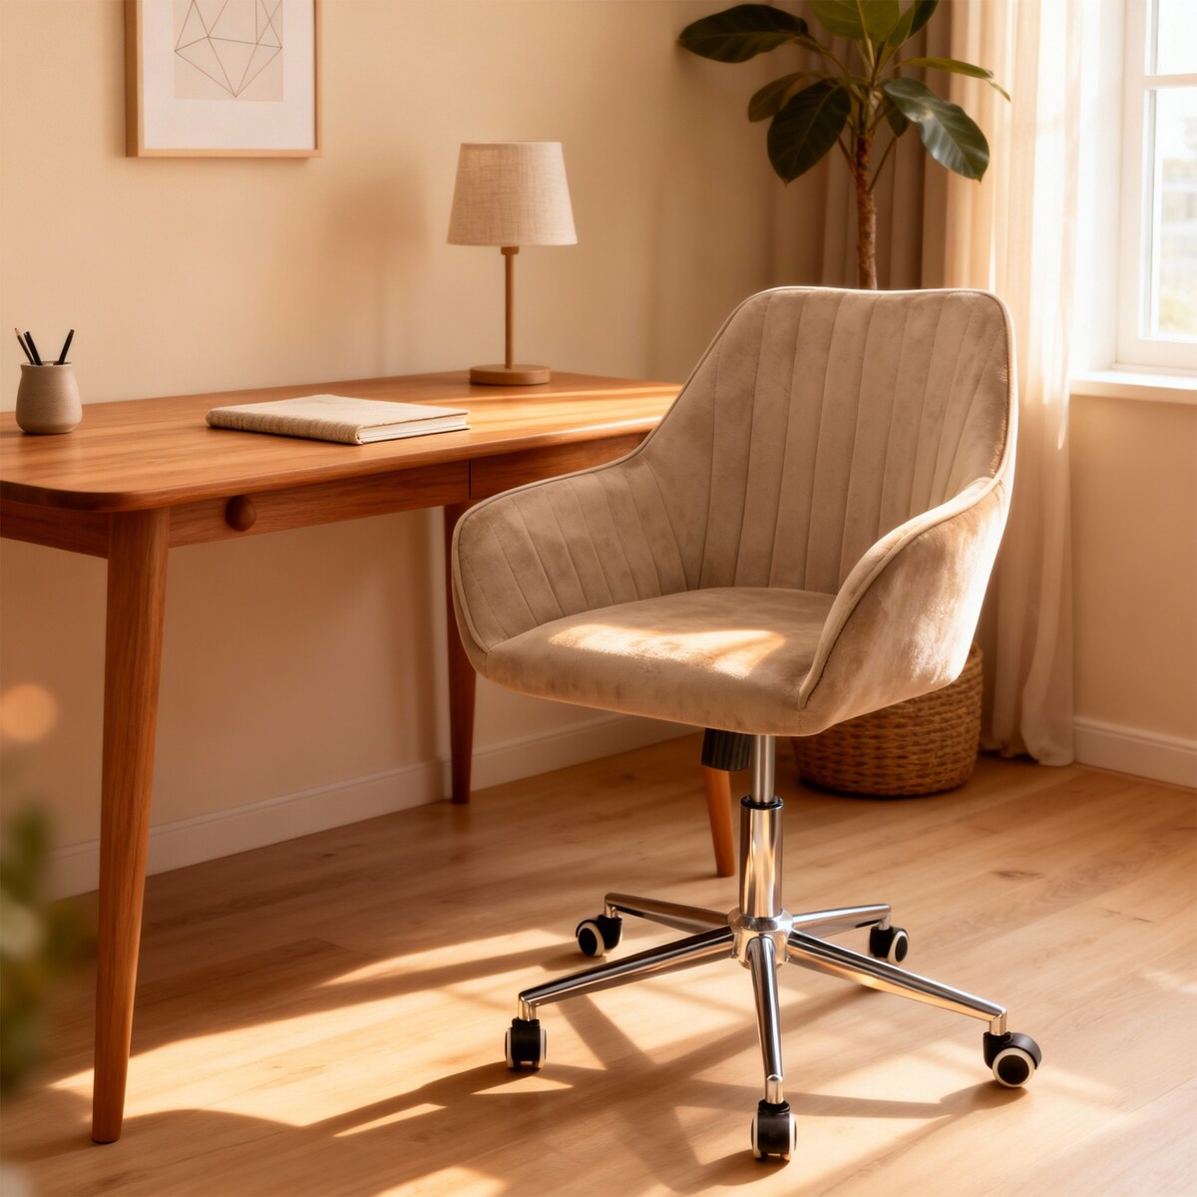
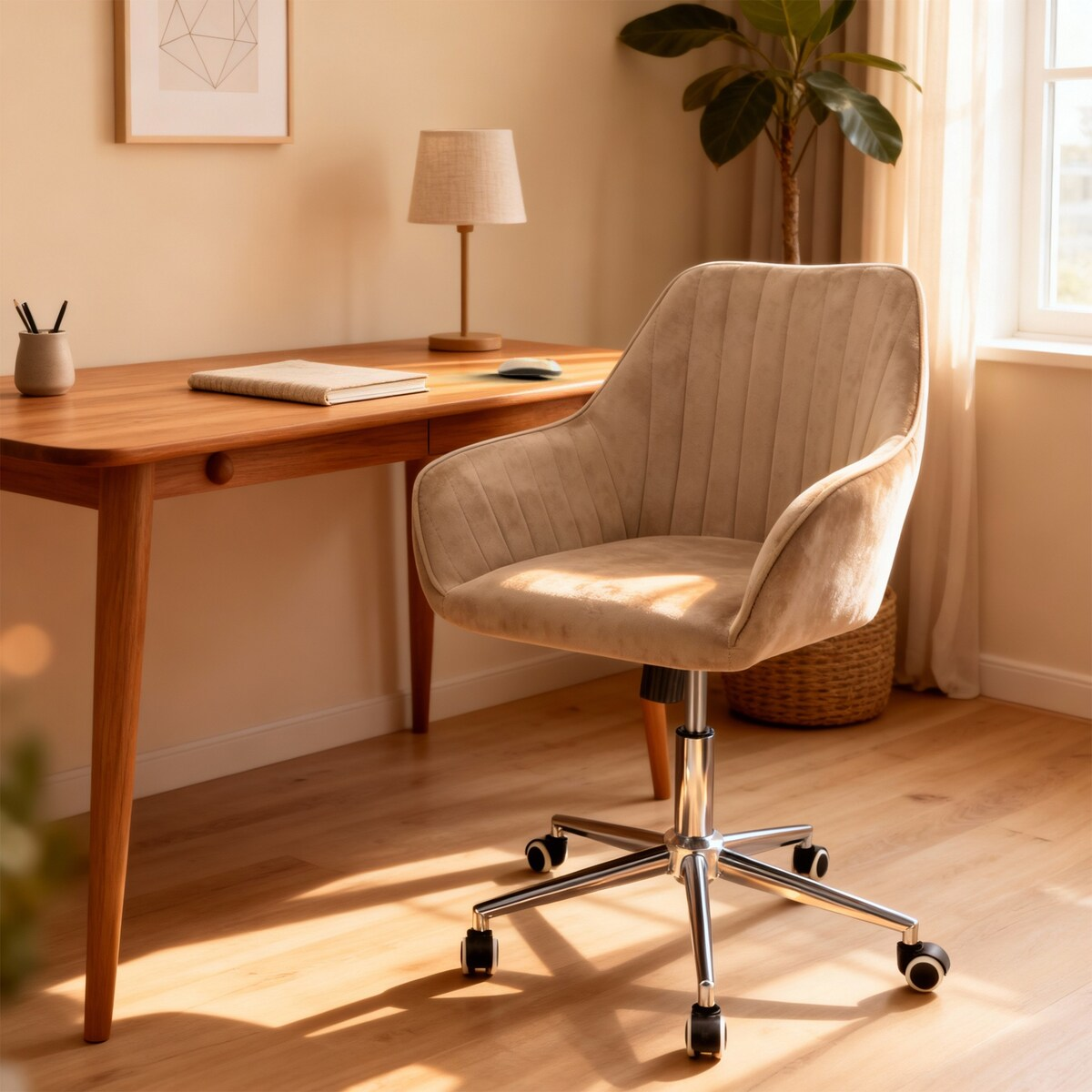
+ computer mouse (529, 366)
